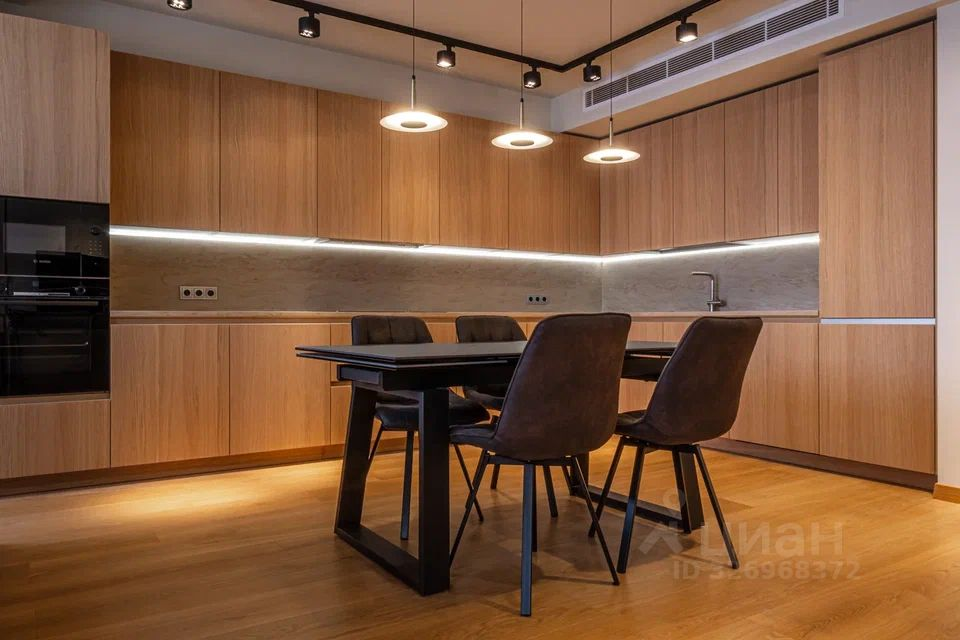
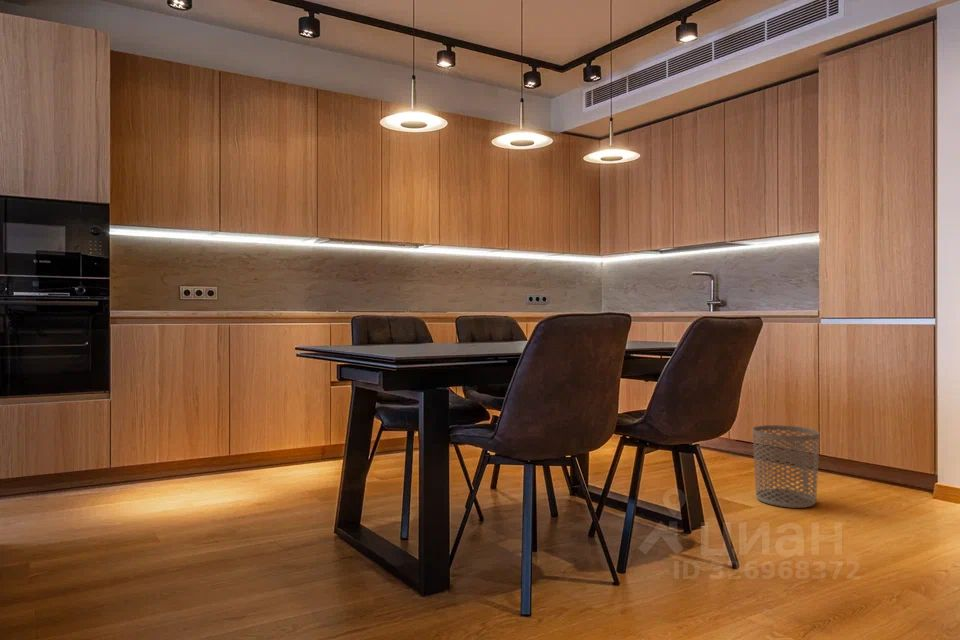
+ waste bin (785, 465)
